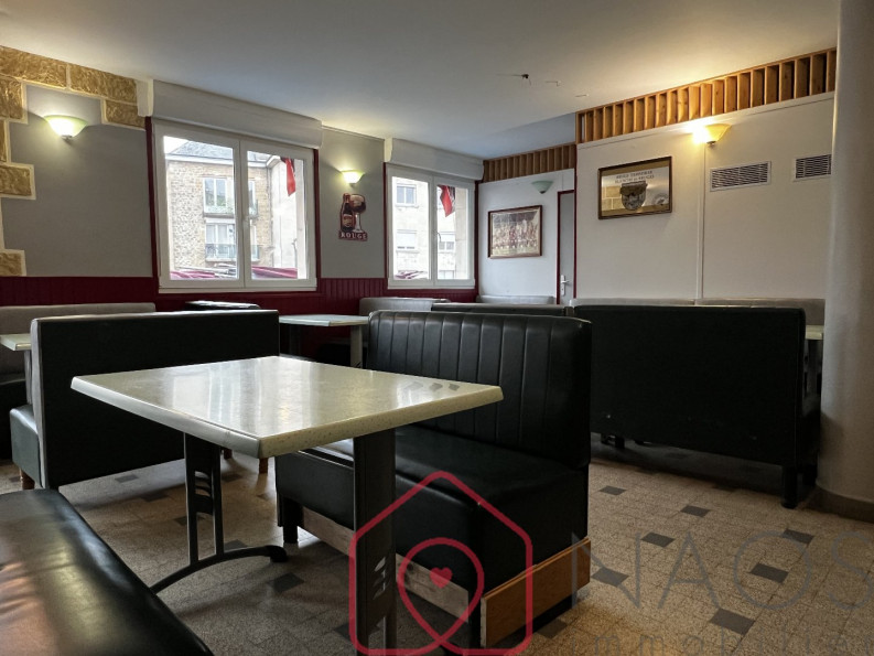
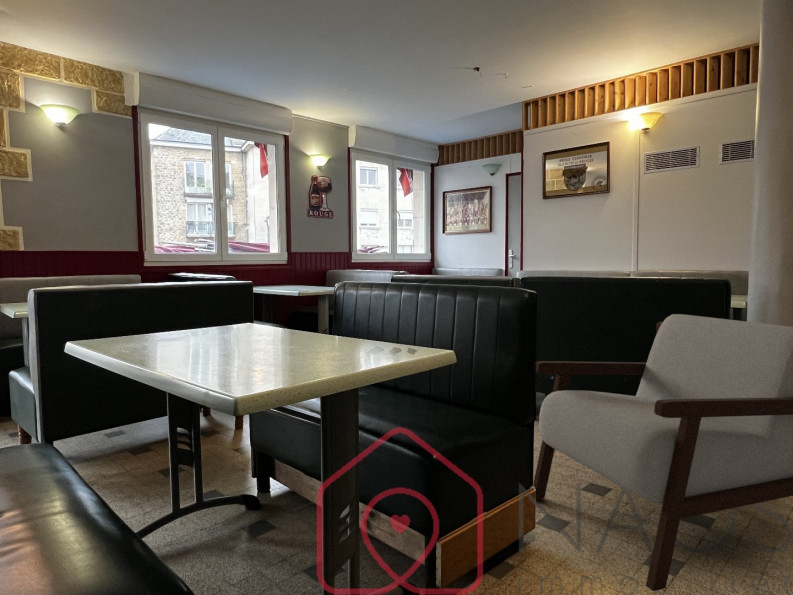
+ armchair (668, 422)
